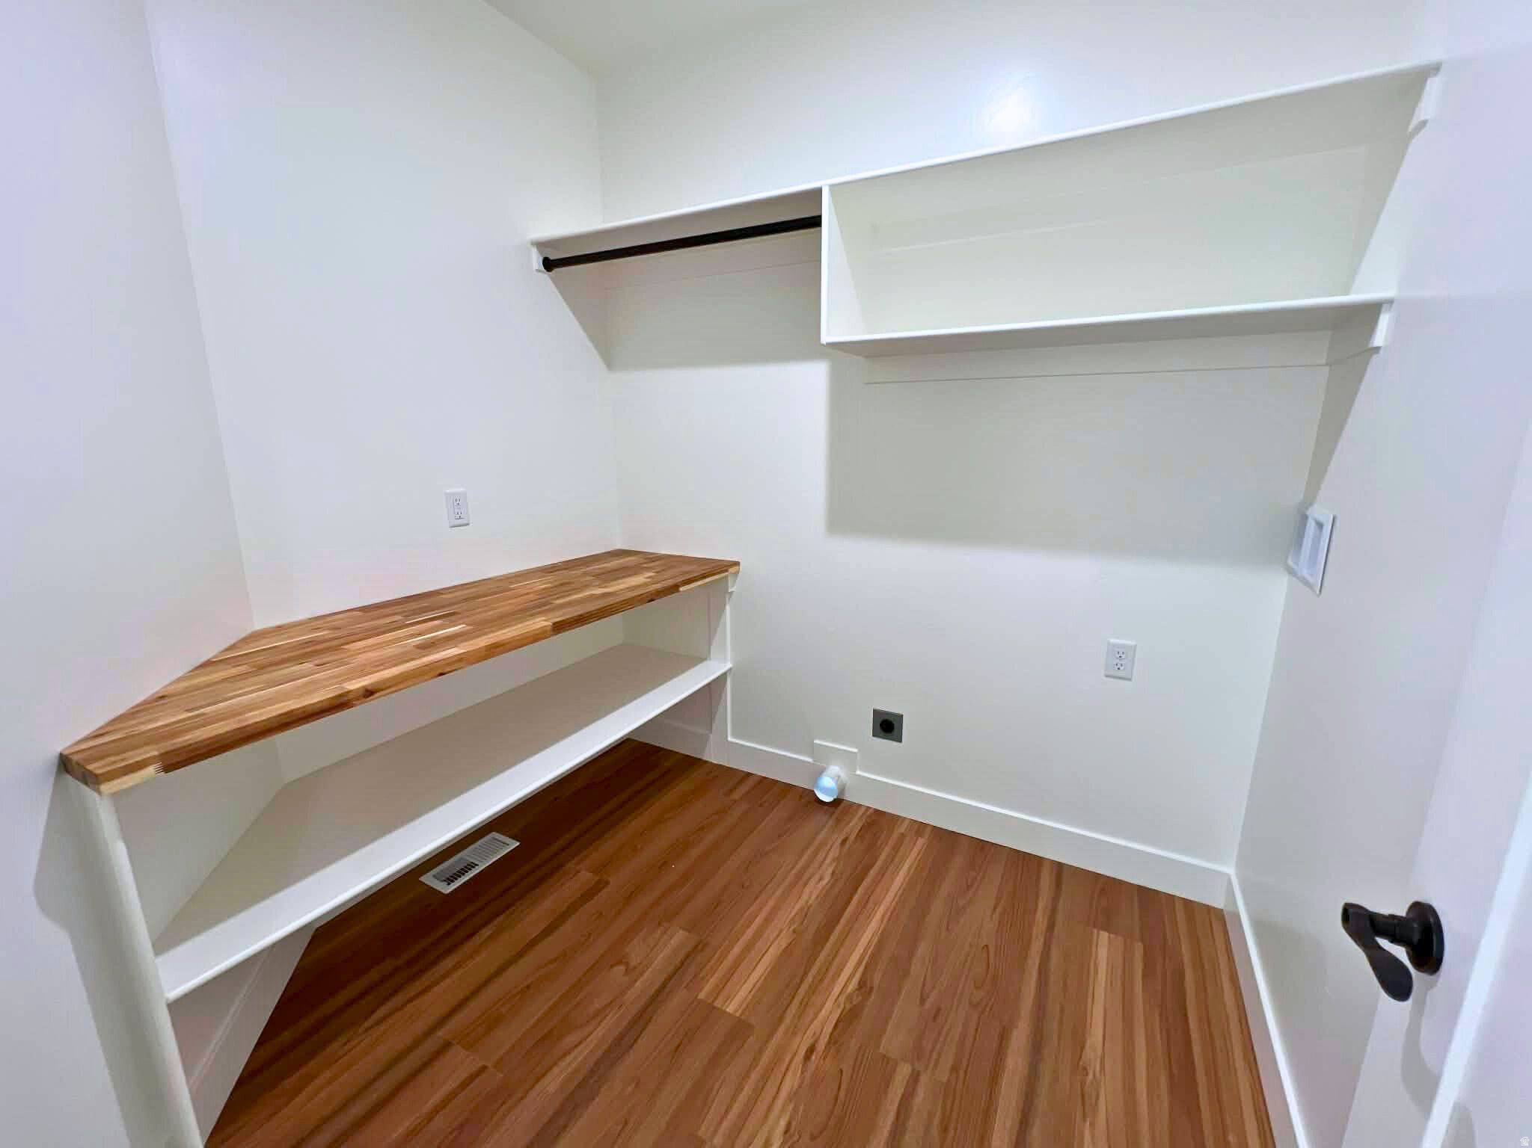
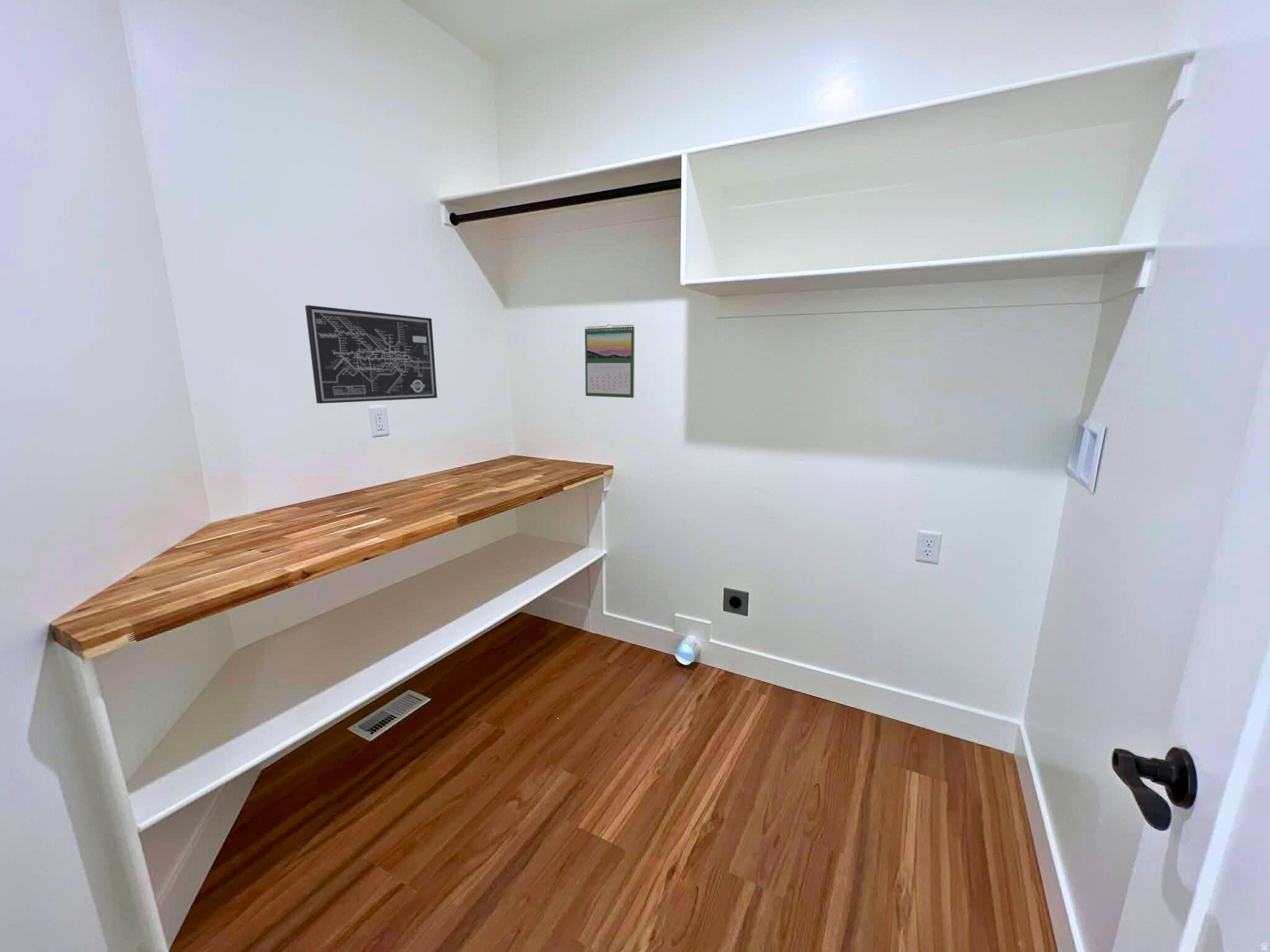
+ wall art (379, 357)
+ calendar (609, 361)
